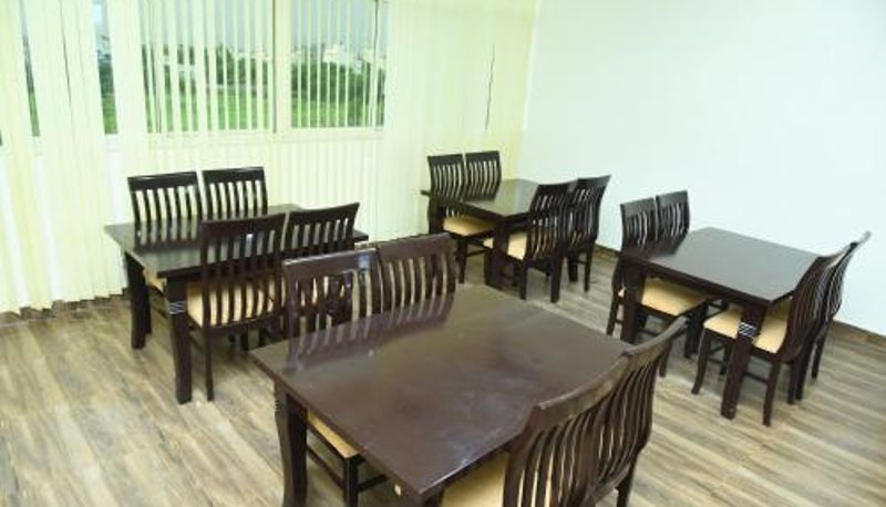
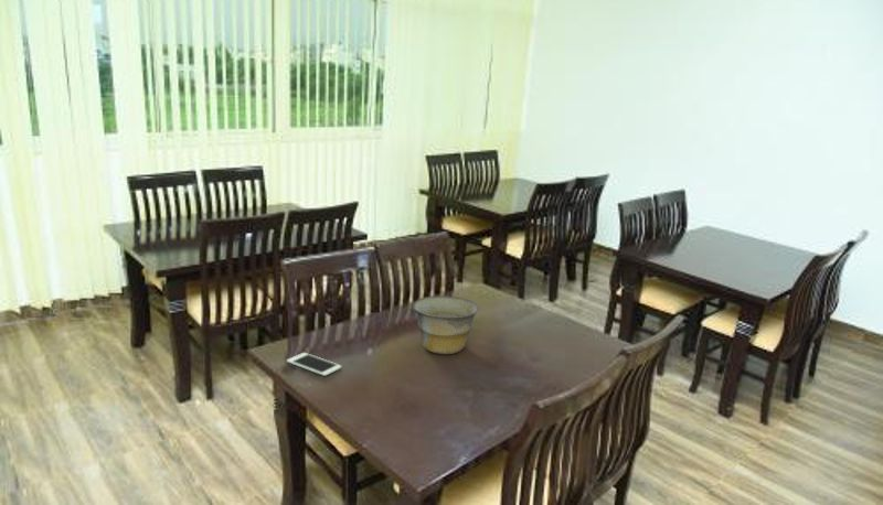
+ cell phone (313, 363)
+ bowl (444, 325)
